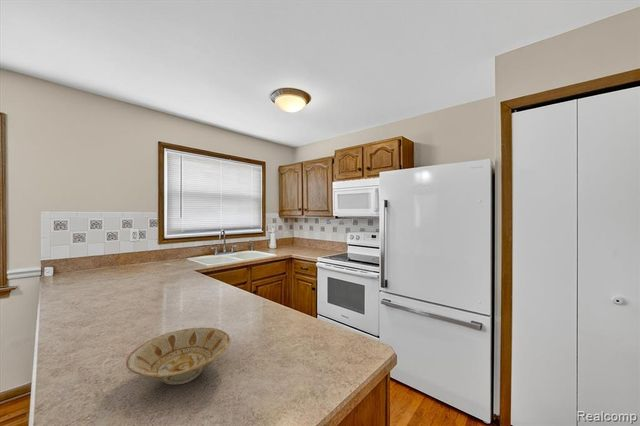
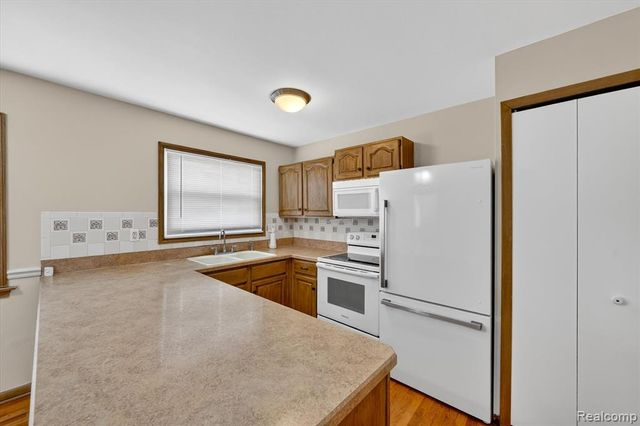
- bowl (182, 360)
